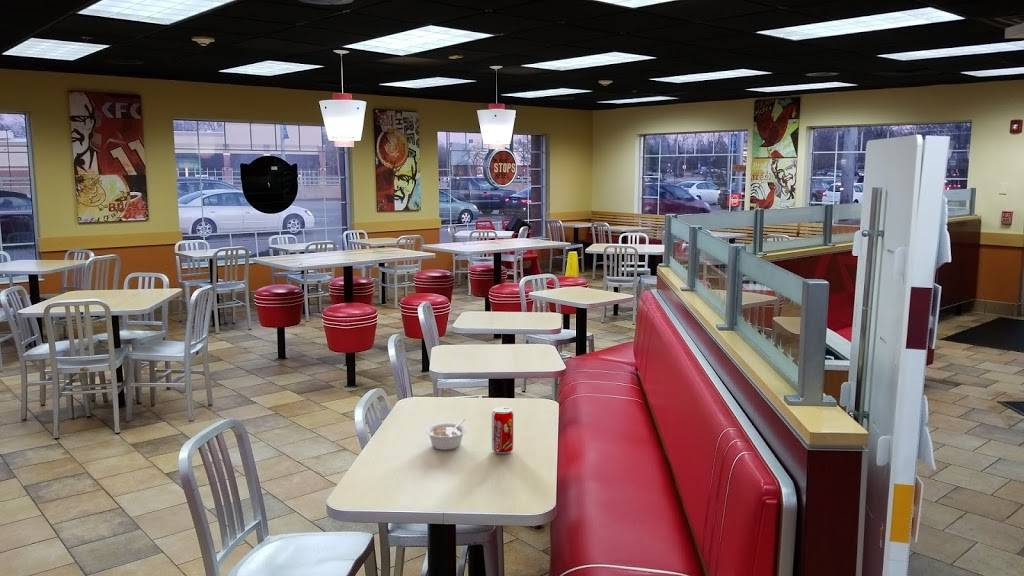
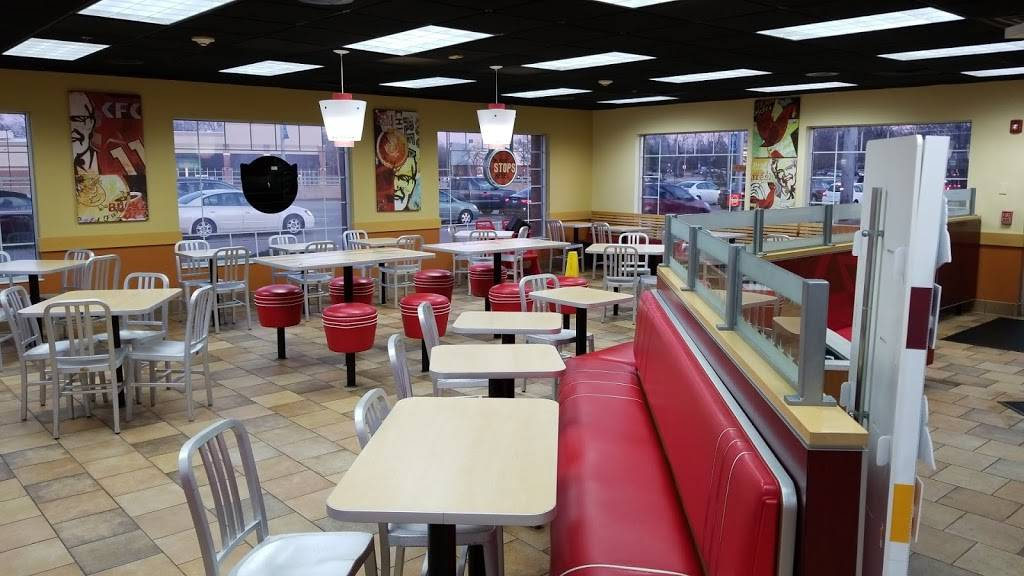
- legume (446, 435)
- beverage can (502, 430)
